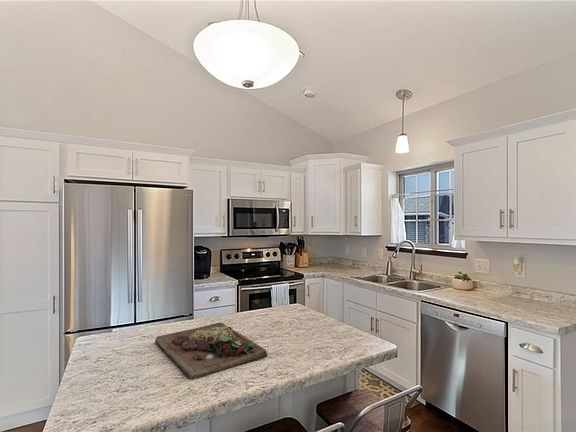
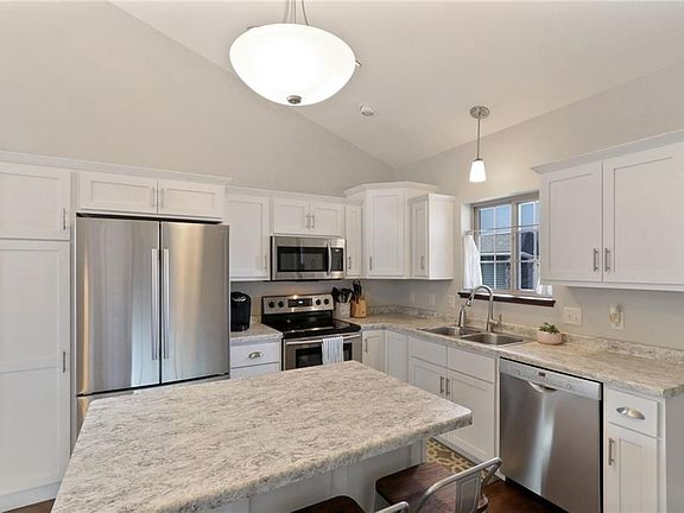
- cutting board (208, 339)
